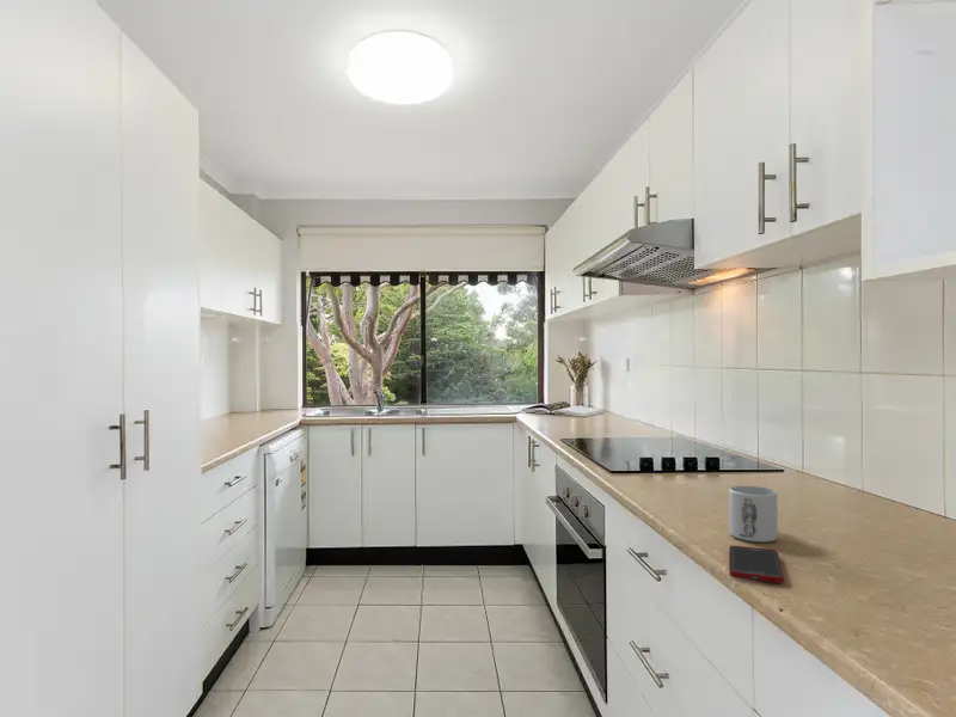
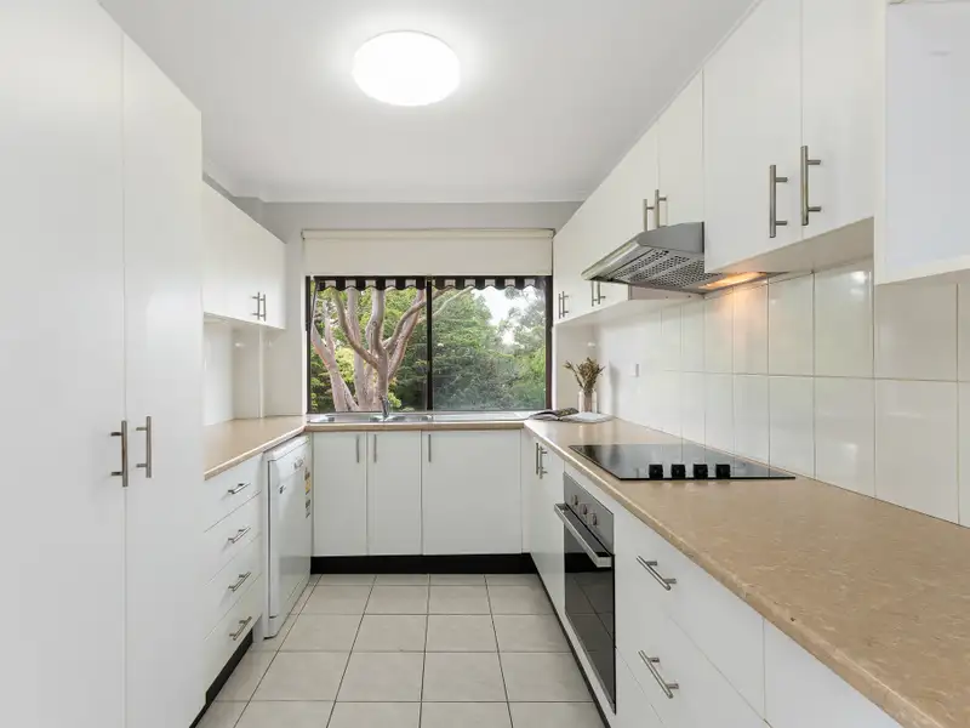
- mug (753, 510)
- cell phone (754, 563)
